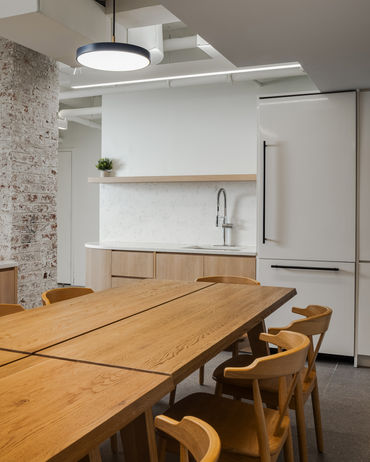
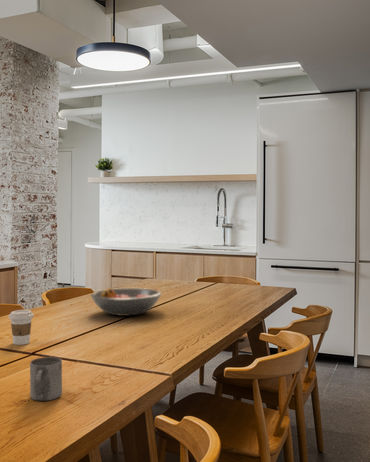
+ coffee cup (21, 327)
+ mug (44, 380)
+ fruit bowl (126, 300)
